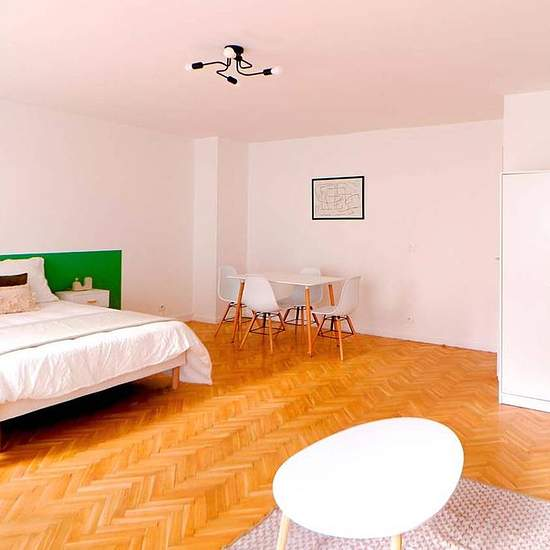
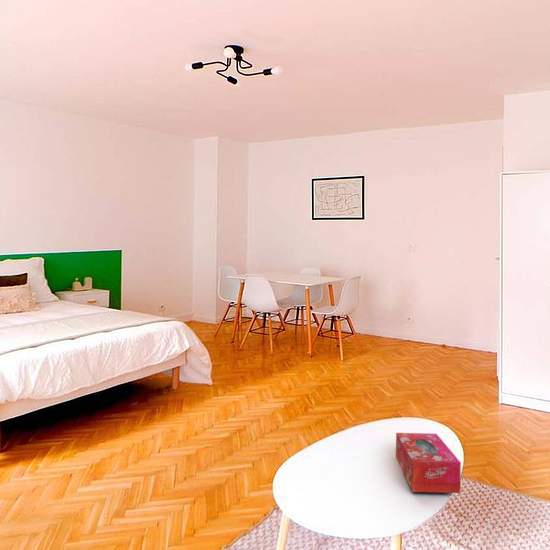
+ tissue box (425, 460)
